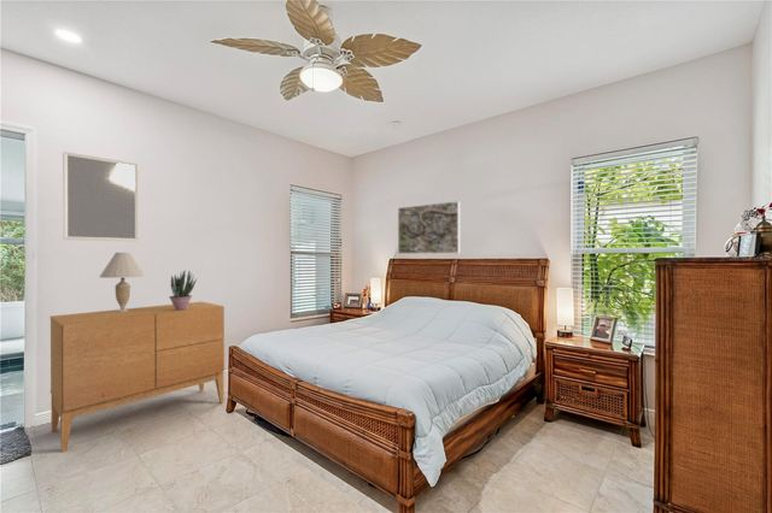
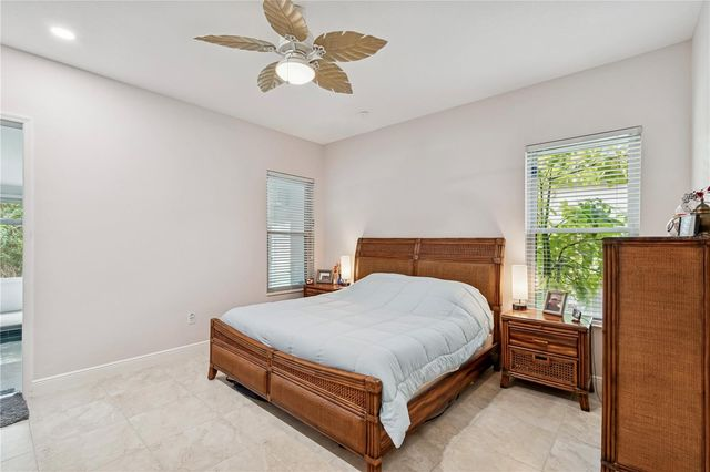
- sideboard (145, 362)
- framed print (427, 229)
- home mirror (103, 199)
- potted plant (182, 289)
- table lamp (122, 282)
